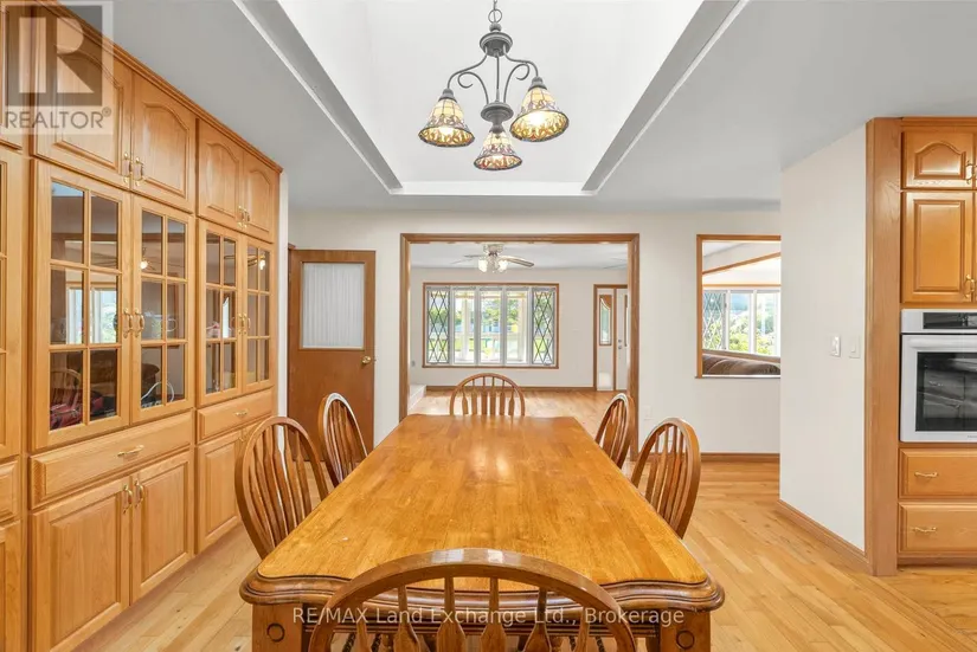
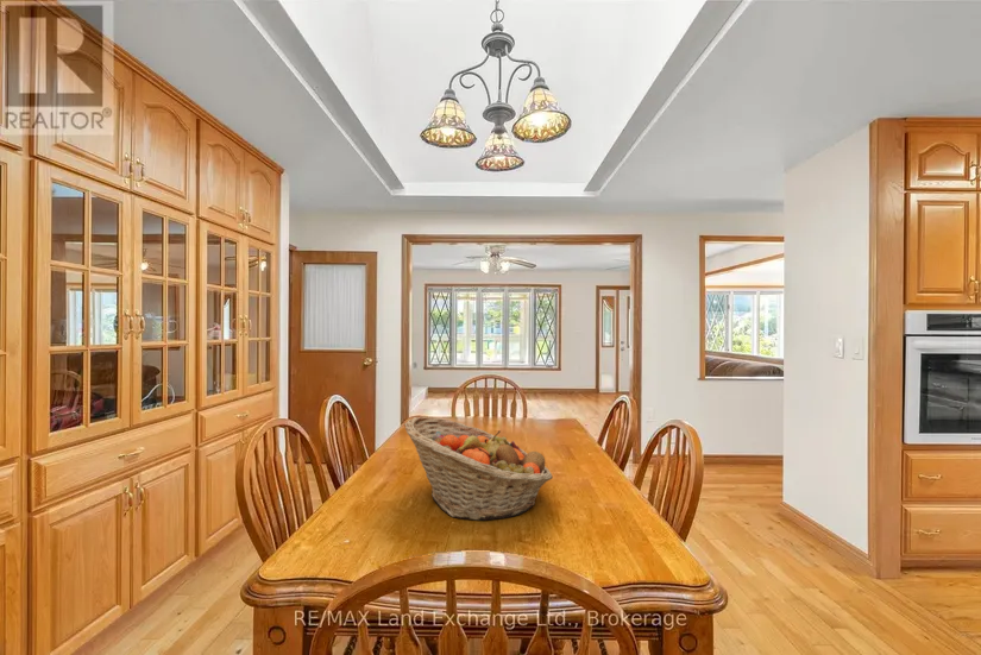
+ fruit basket (476, 459)
